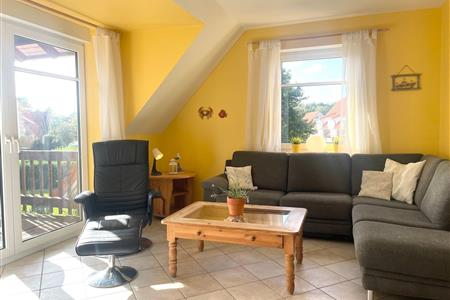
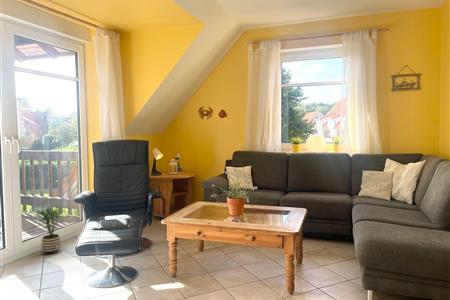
+ potted plant (50, 229)
